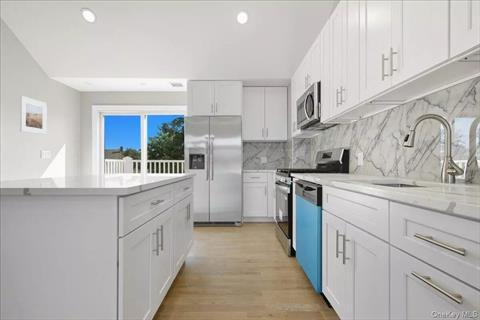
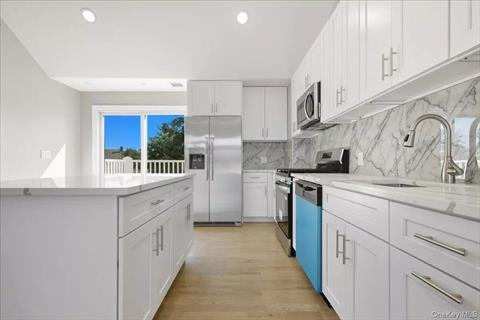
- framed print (34, 116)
